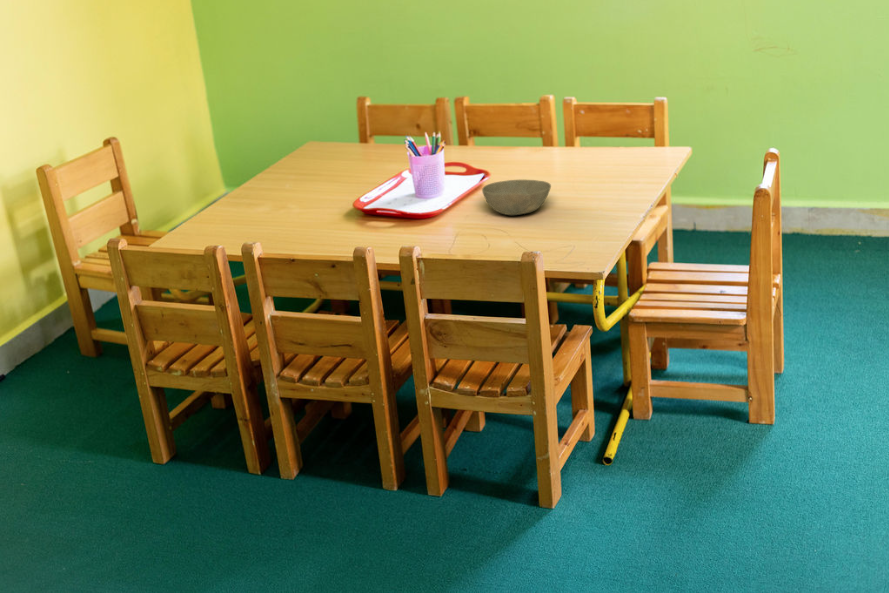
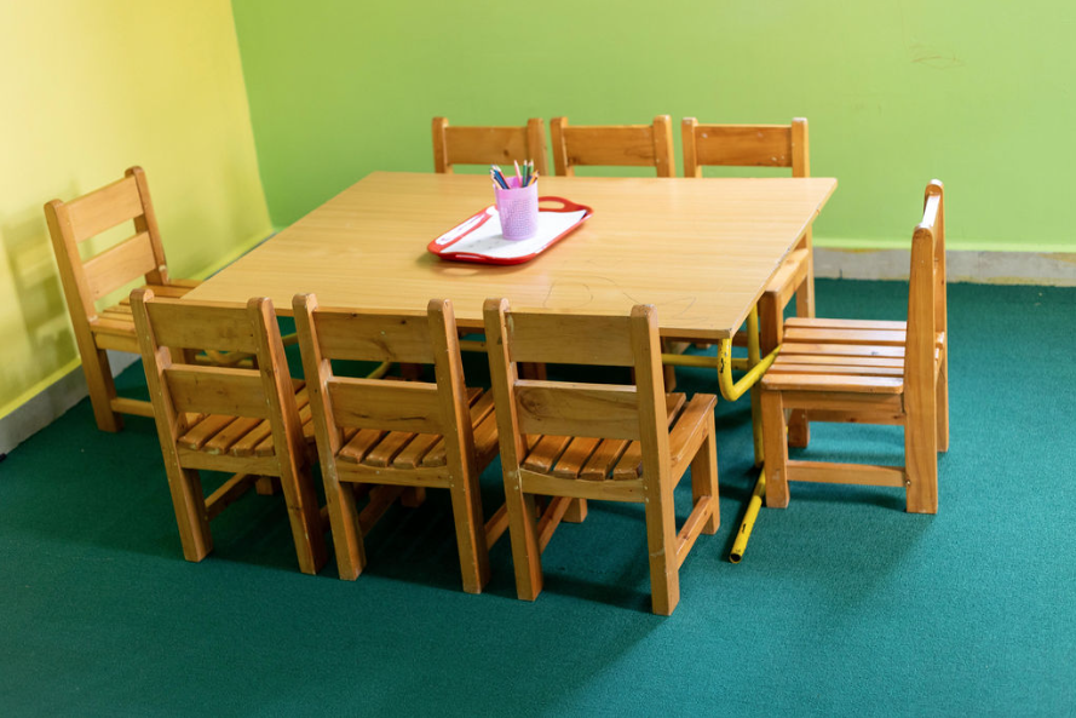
- bowl (517, 198)
